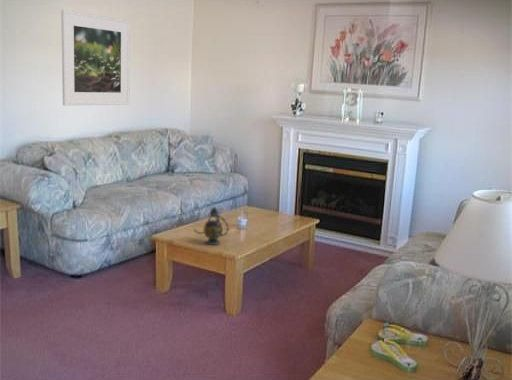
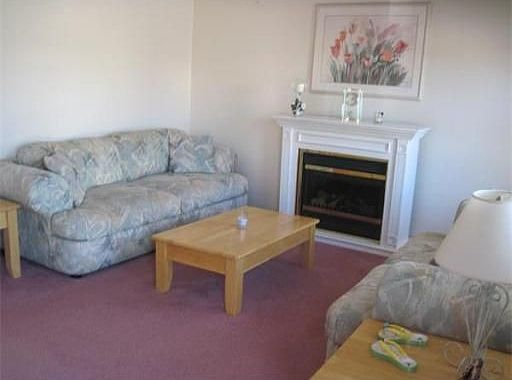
- teapot (209, 223)
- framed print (98, 61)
